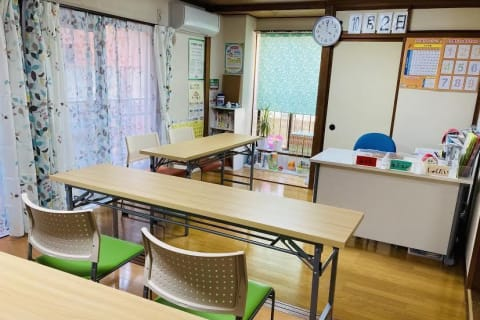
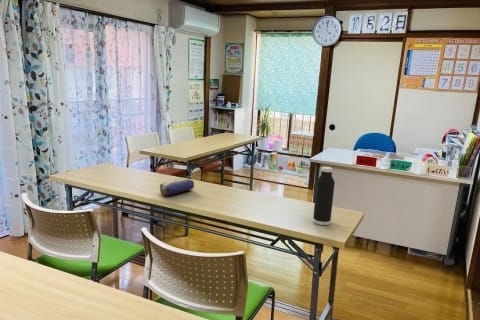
+ water bottle (324, 195)
+ pencil case (177, 186)
